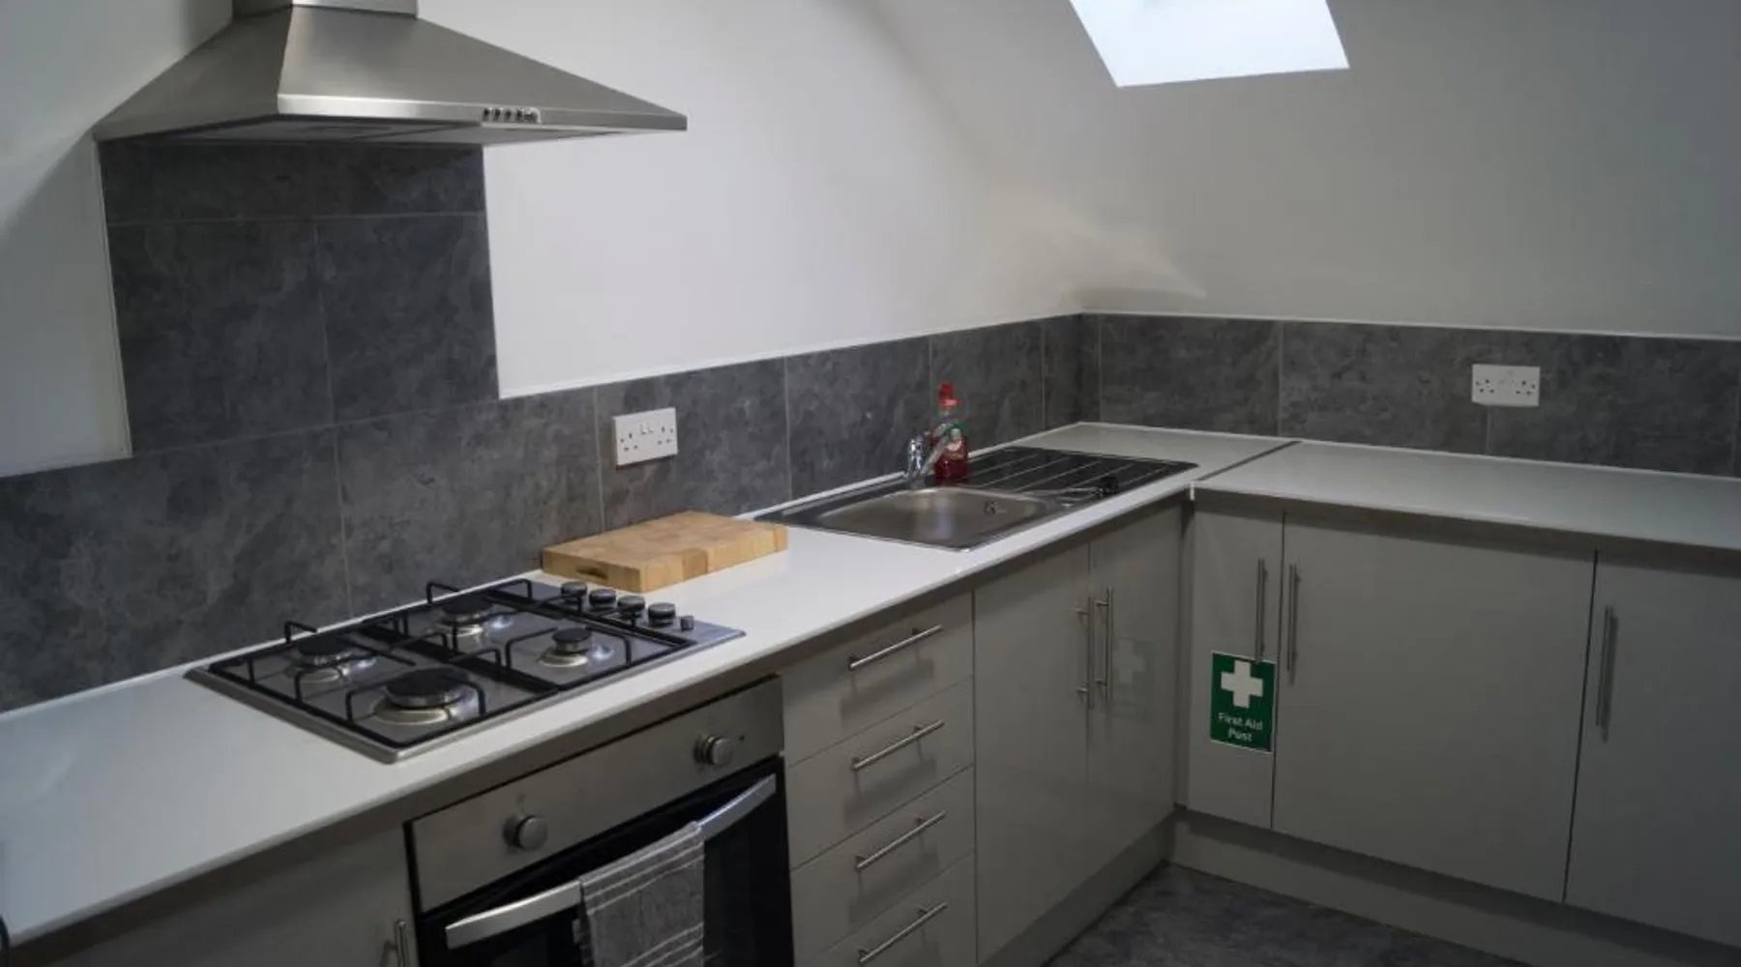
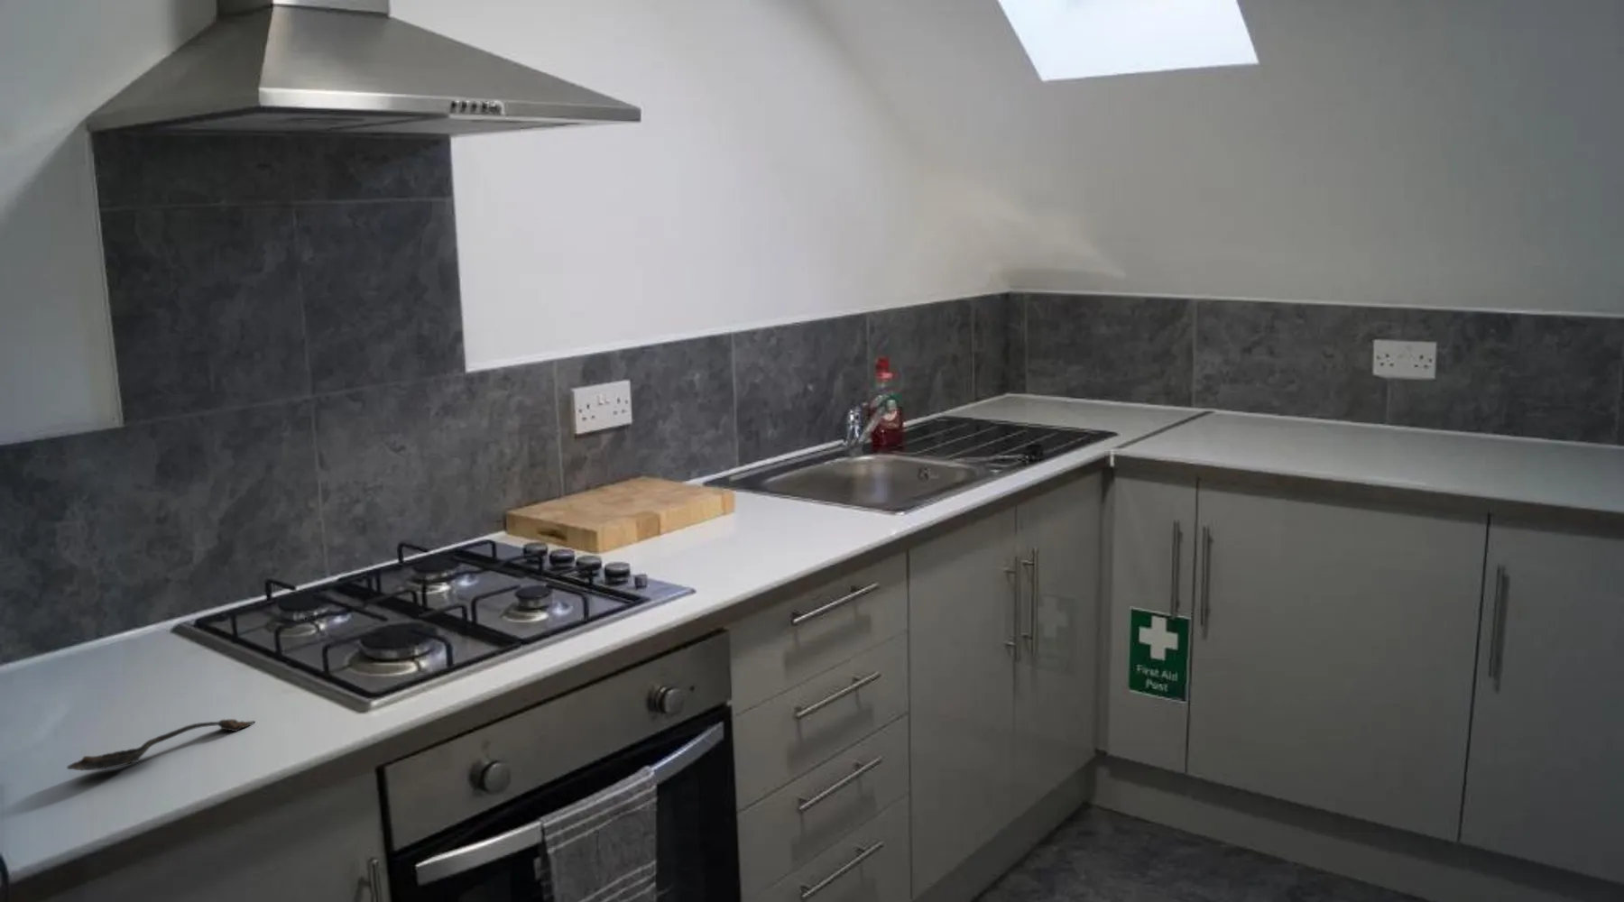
+ spoon (167, 739)
